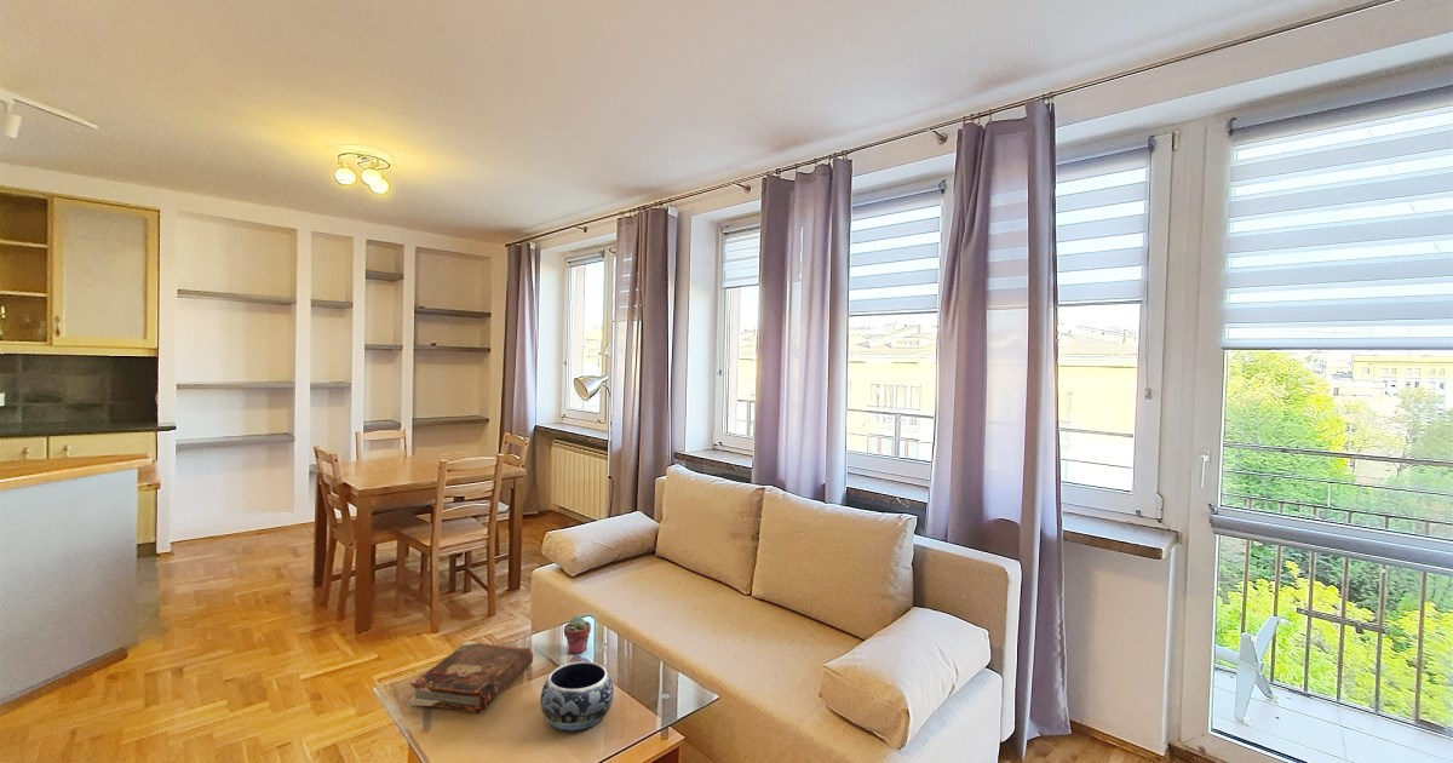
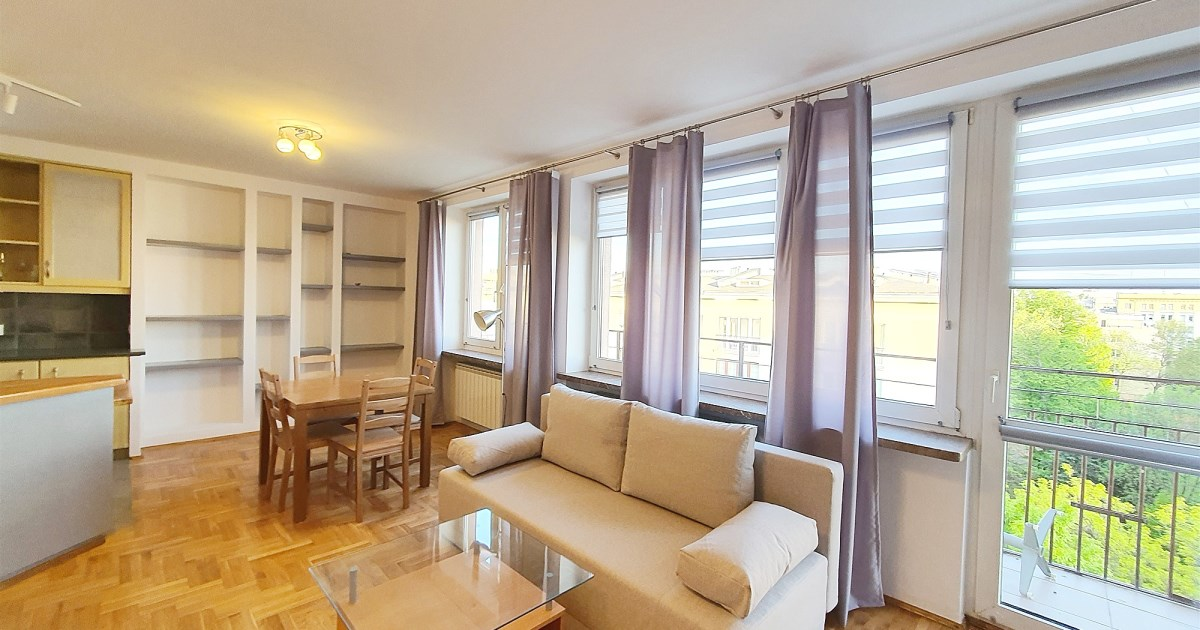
- book (475, 673)
- potted succulent (576, 632)
- decorative bowl (576, 695)
